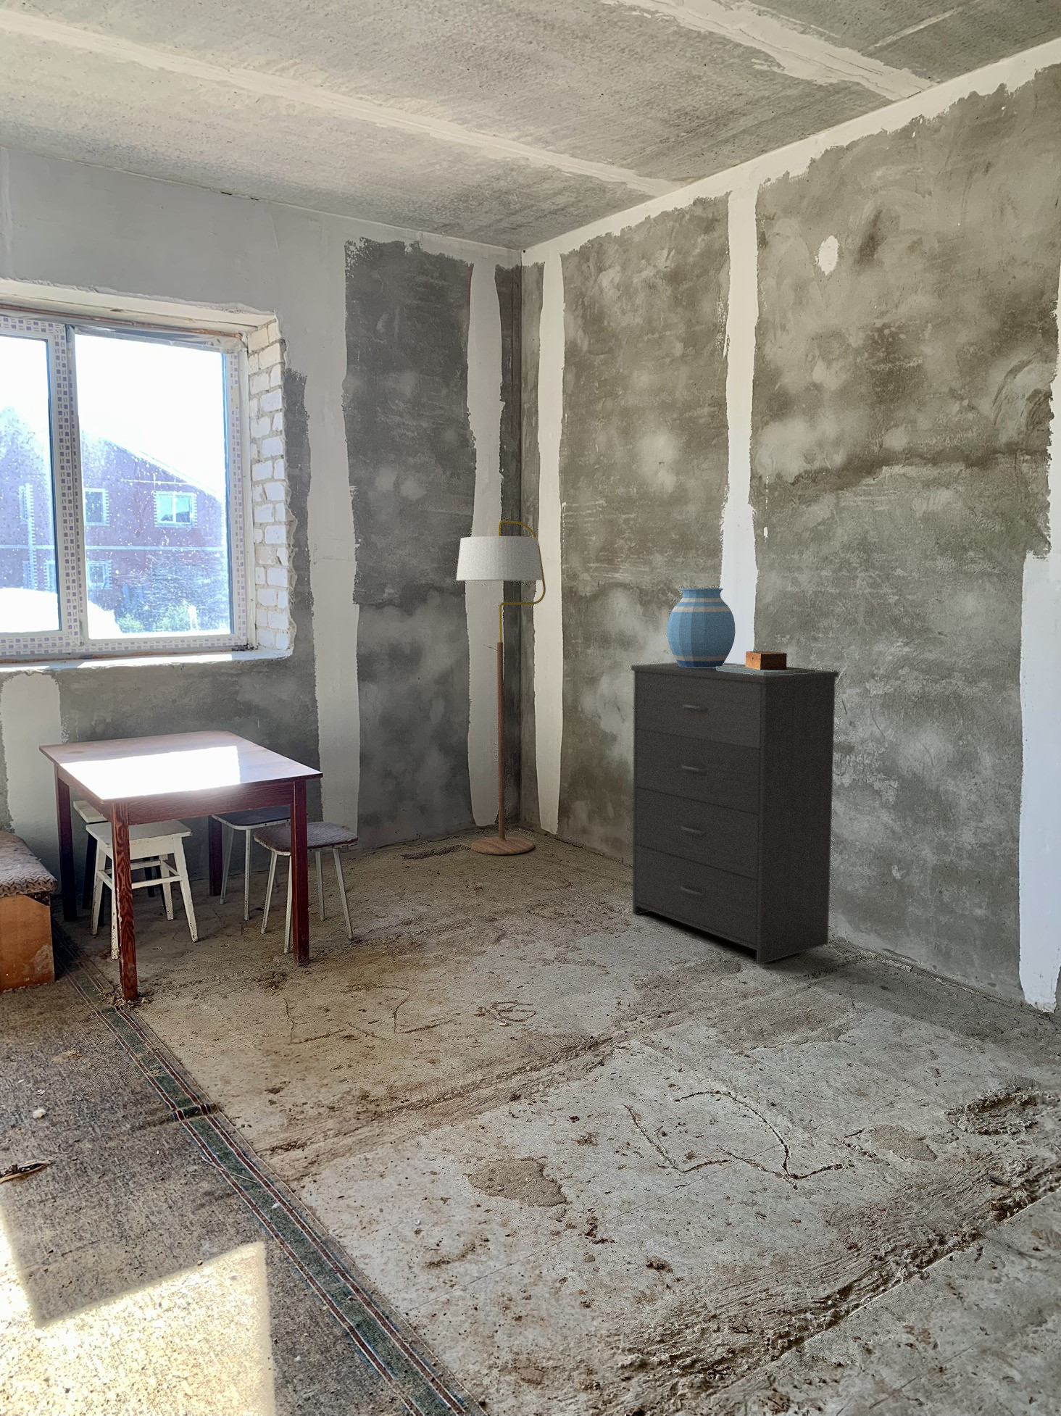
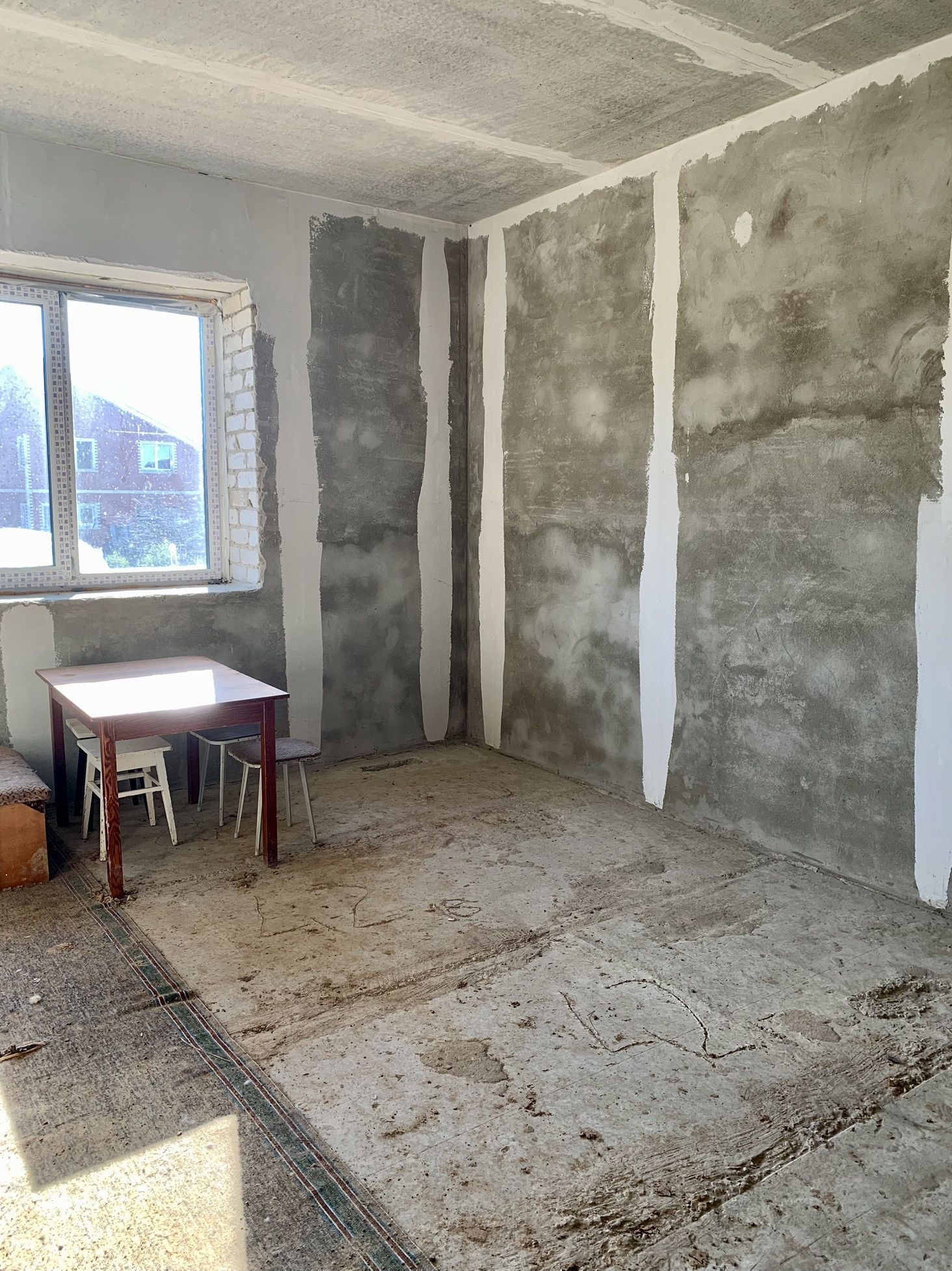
- wooden box (765, 661)
- vase (701, 627)
- dresser (727, 801)
- floor lamp (503, 685)
